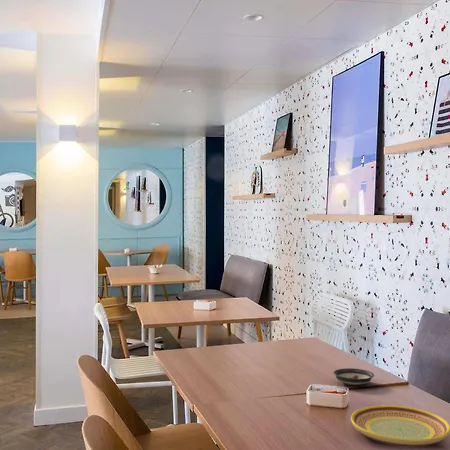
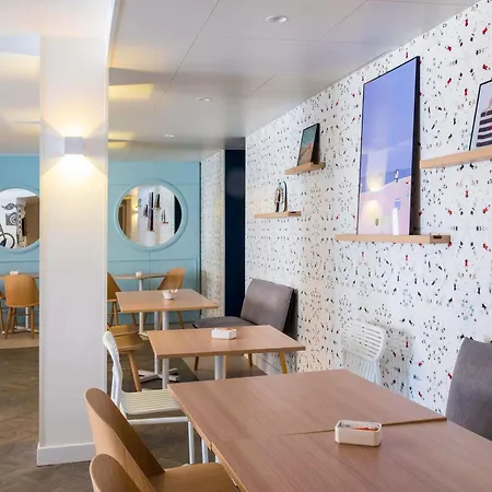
- saucer (353, 378)
- plate (399, 427)
